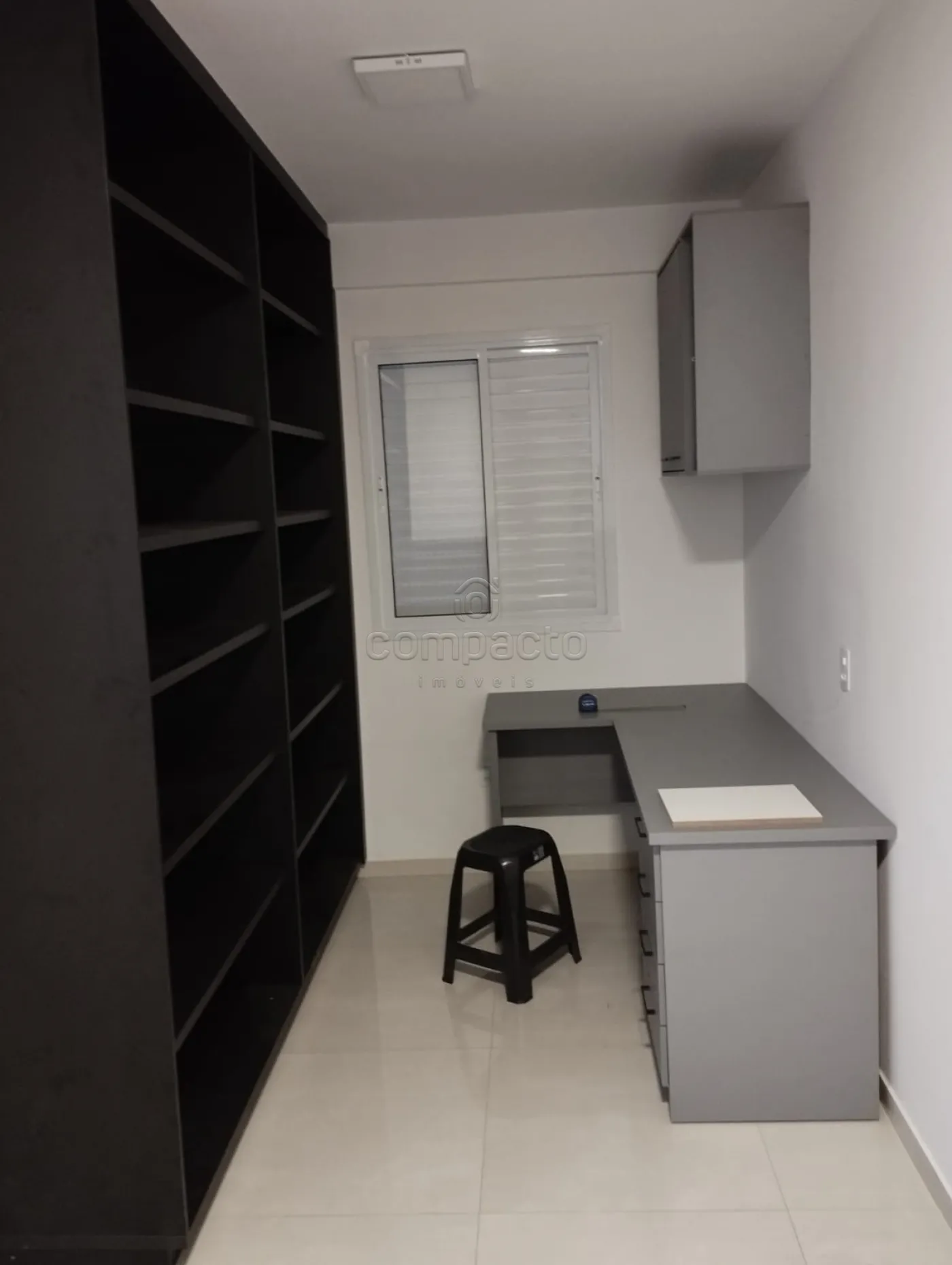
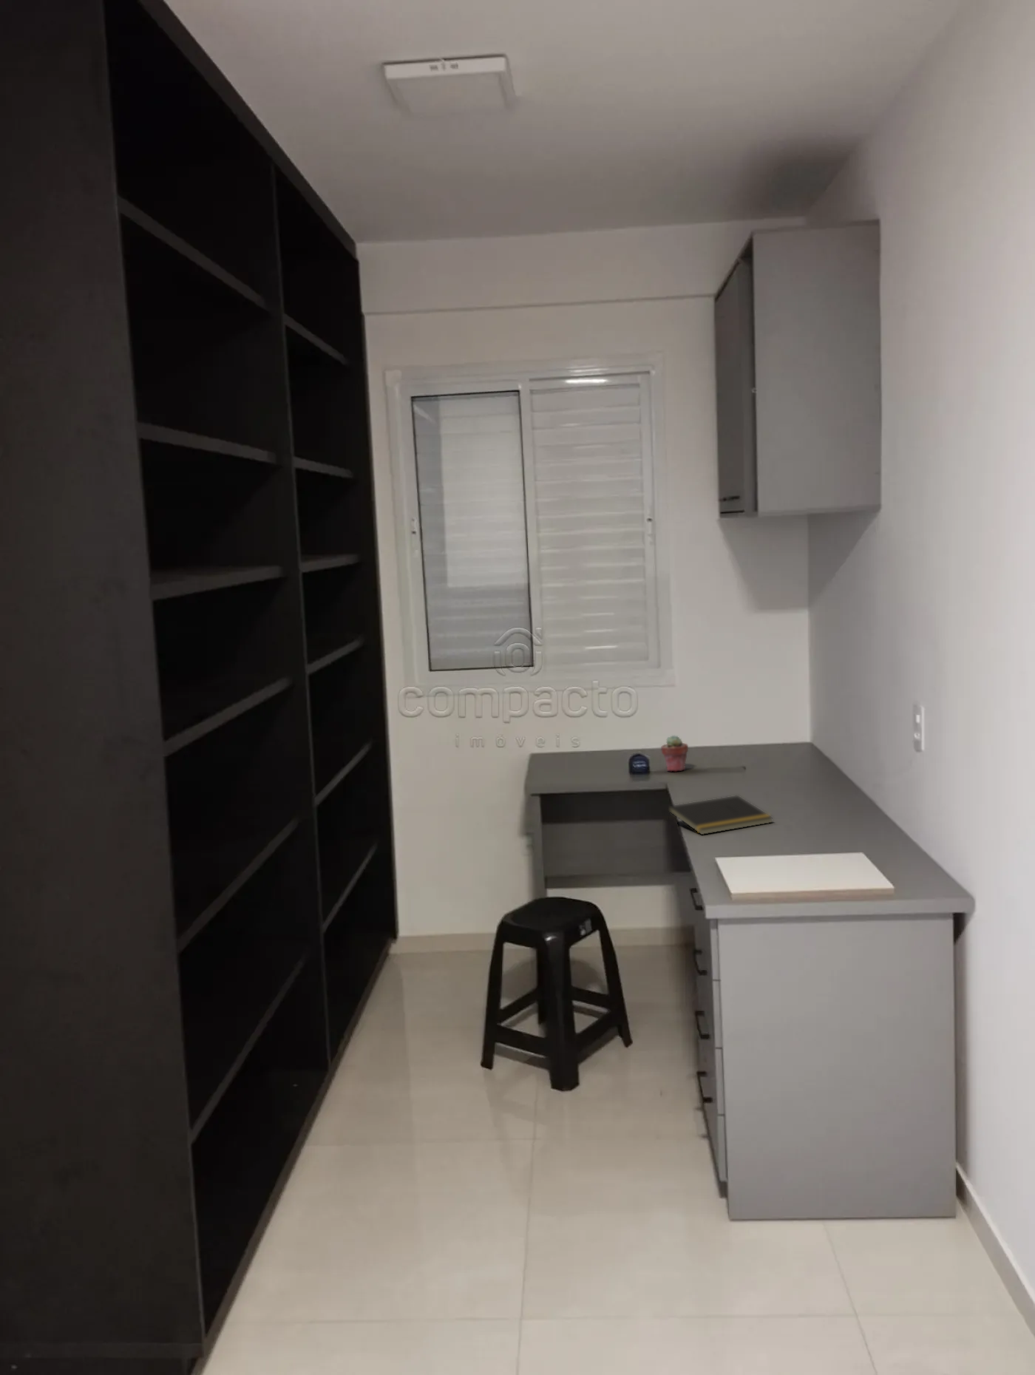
+ notepad (720, 814)
+ potted succulent (674, 752)
